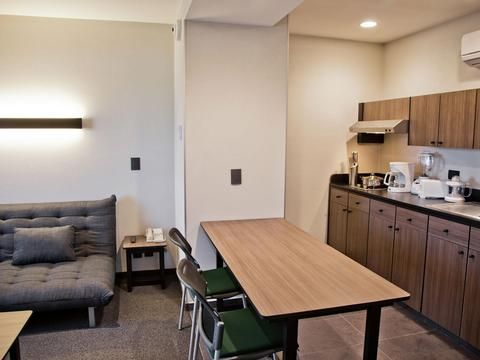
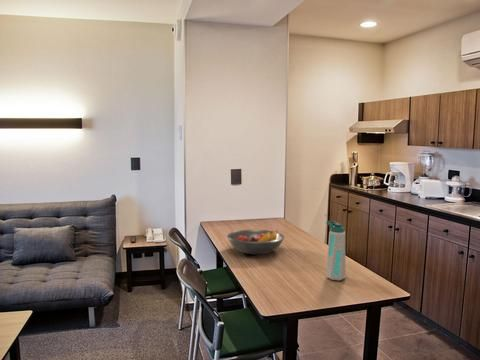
+ water bottle (335, 250)
+ fruit bowl (255, 241)
